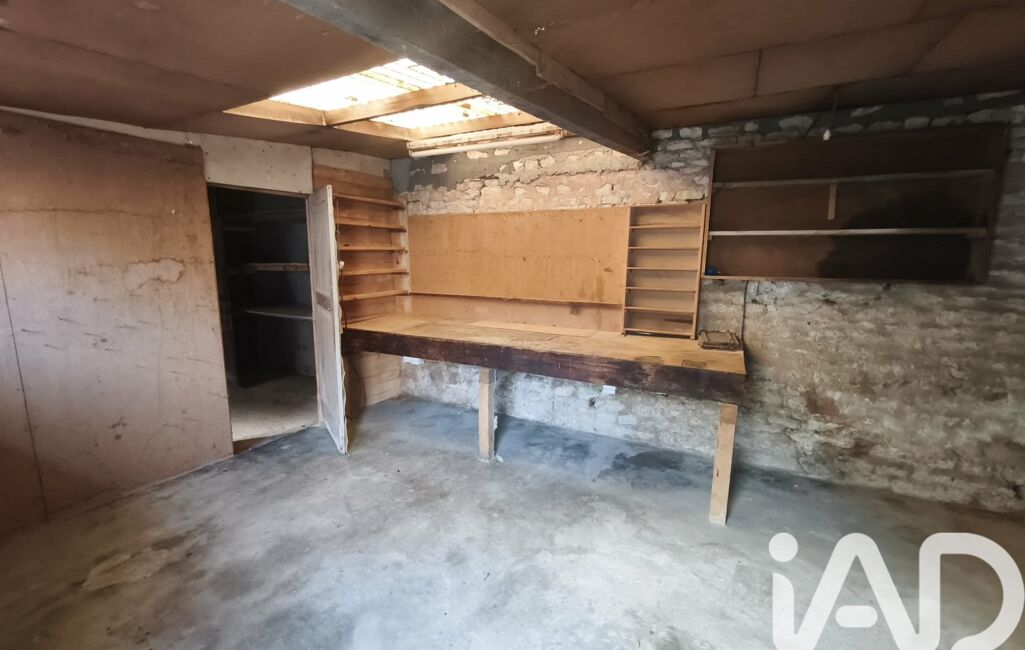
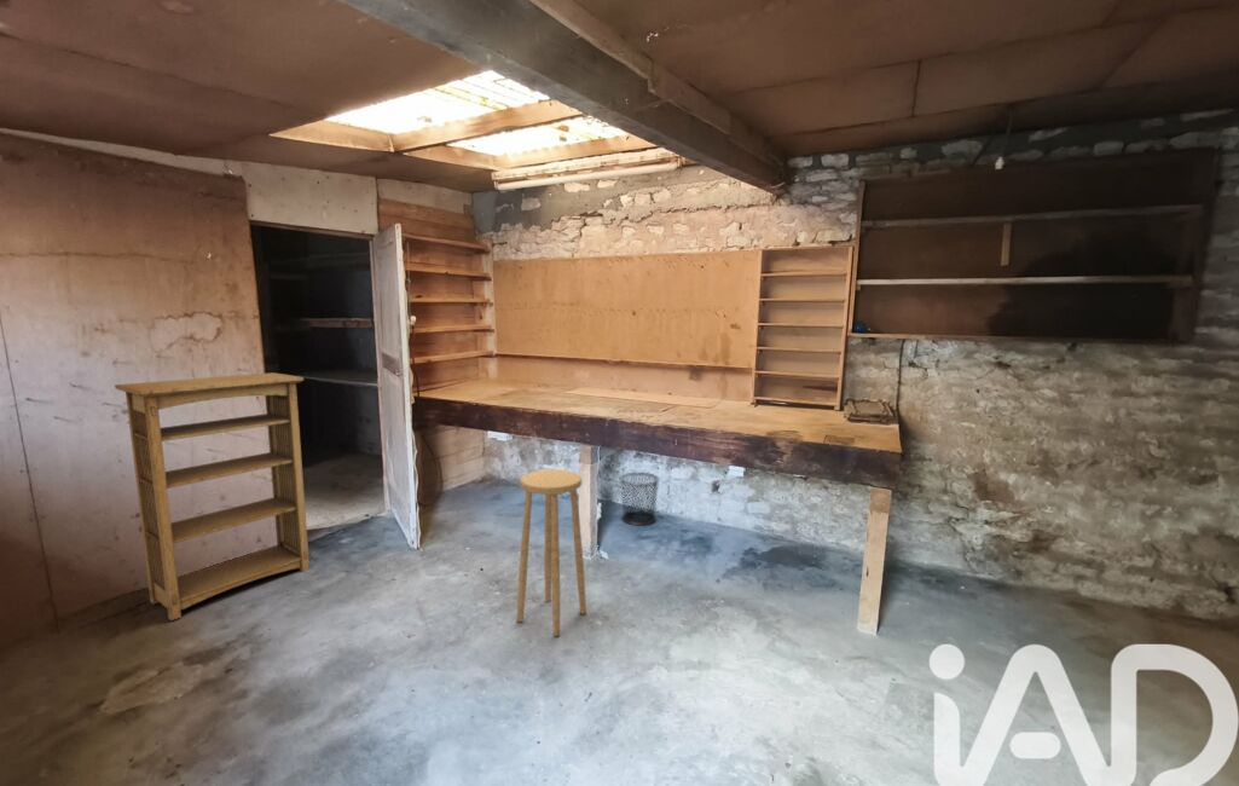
+ stool (551, 548)
+ waste bin (639, 498)
+ bookshelf (221, 476)
